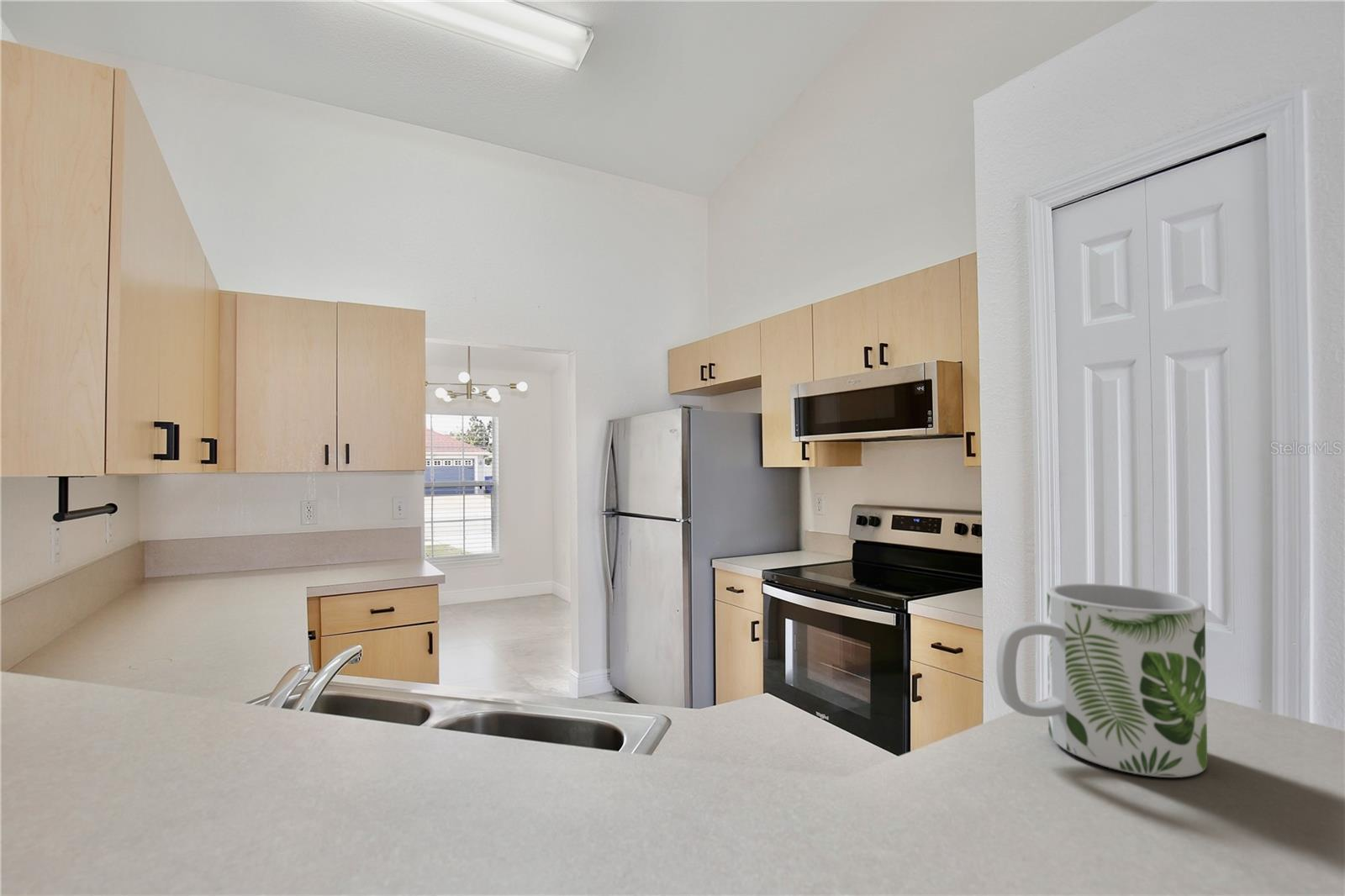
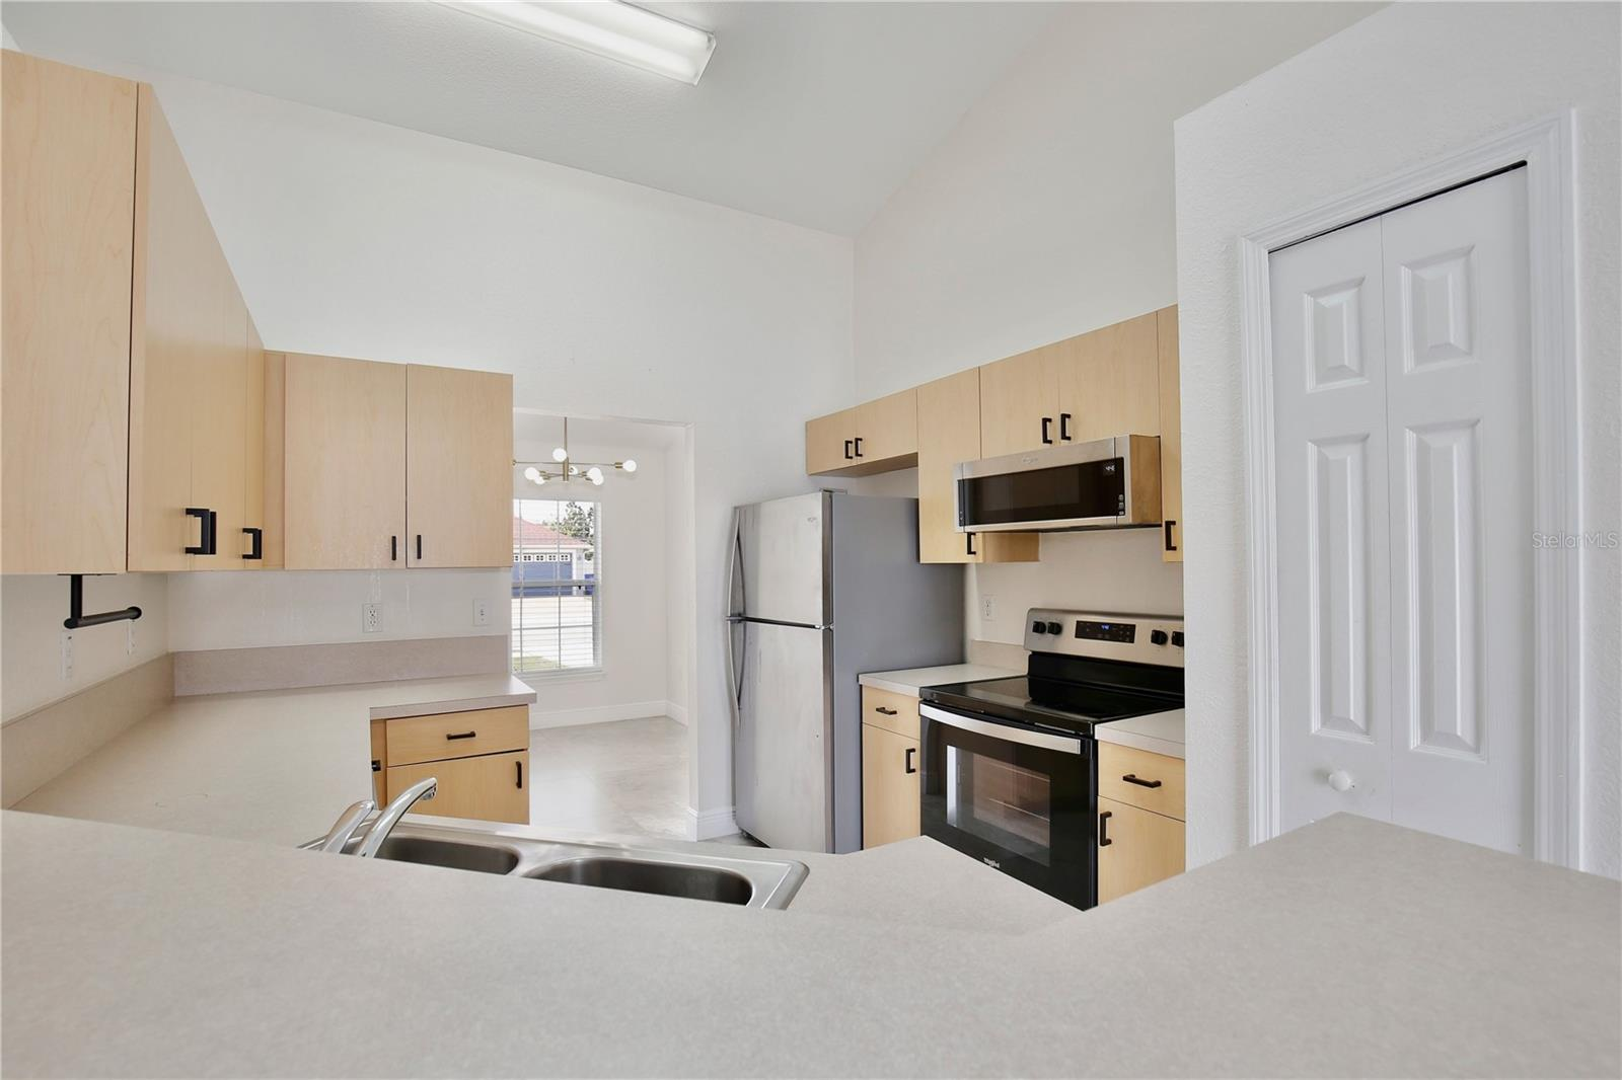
- mug (1093, 671)
